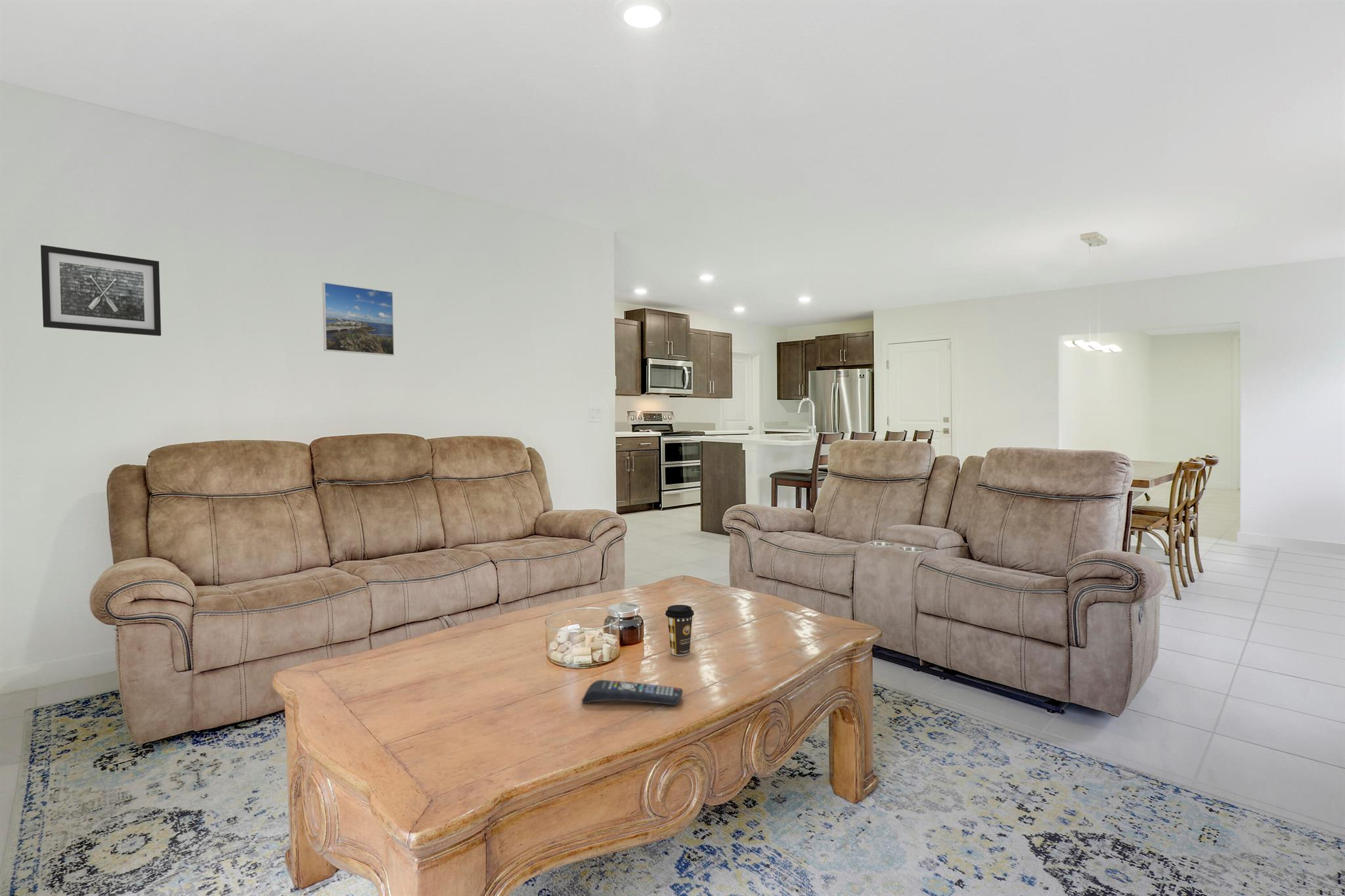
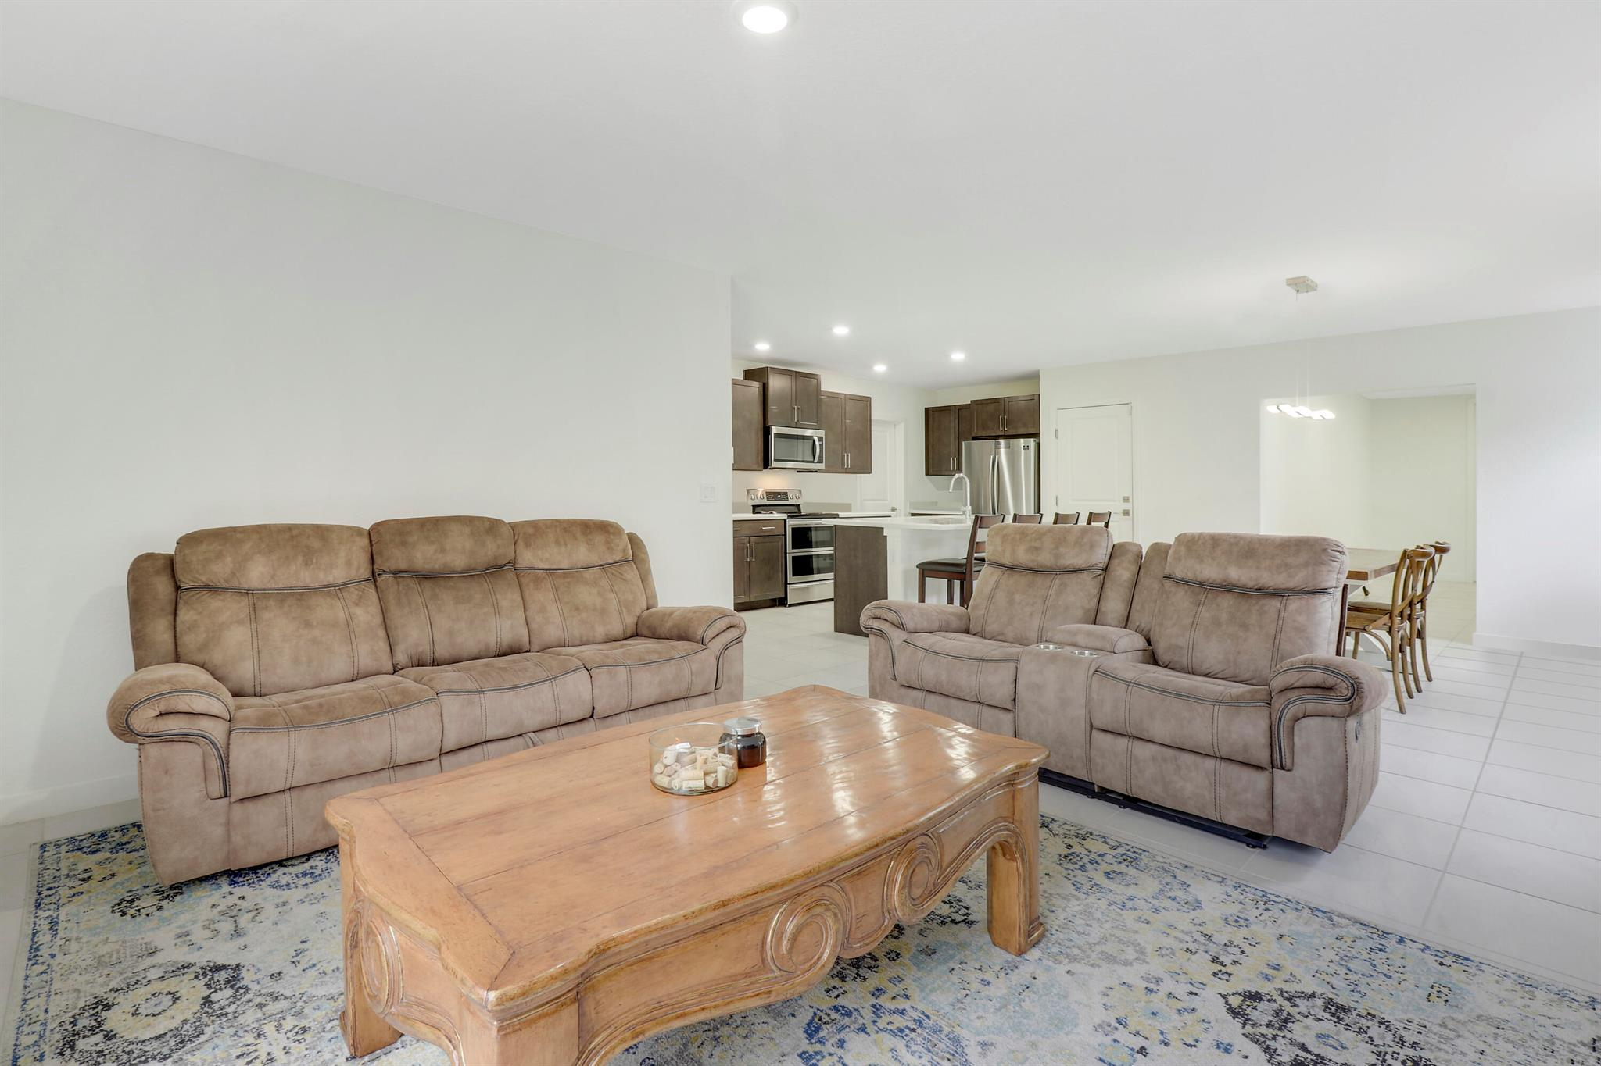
- wall art (103, 293)
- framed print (359, 320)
- remote control (632, 693)
- coffee cup (680, 629)
